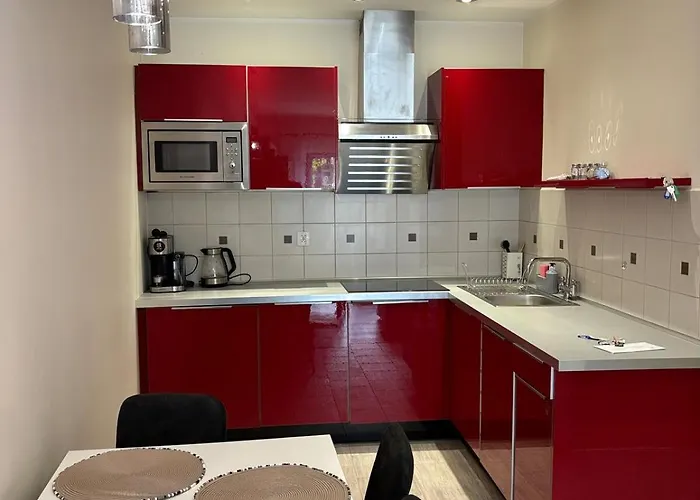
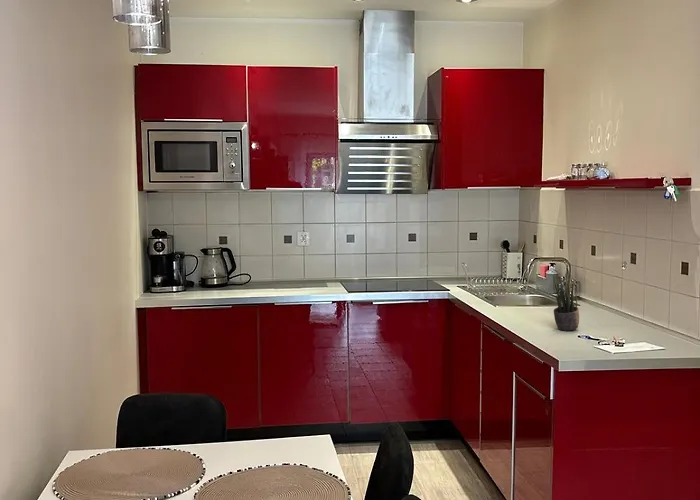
+ potted plant (564, 299)
